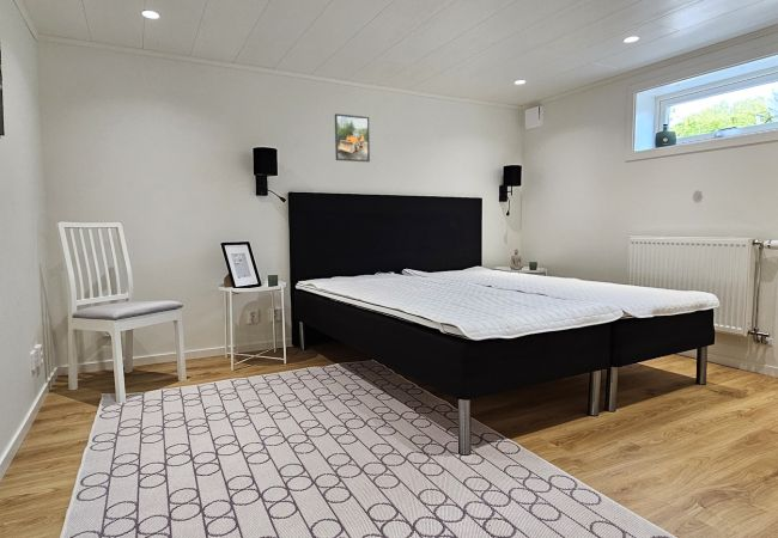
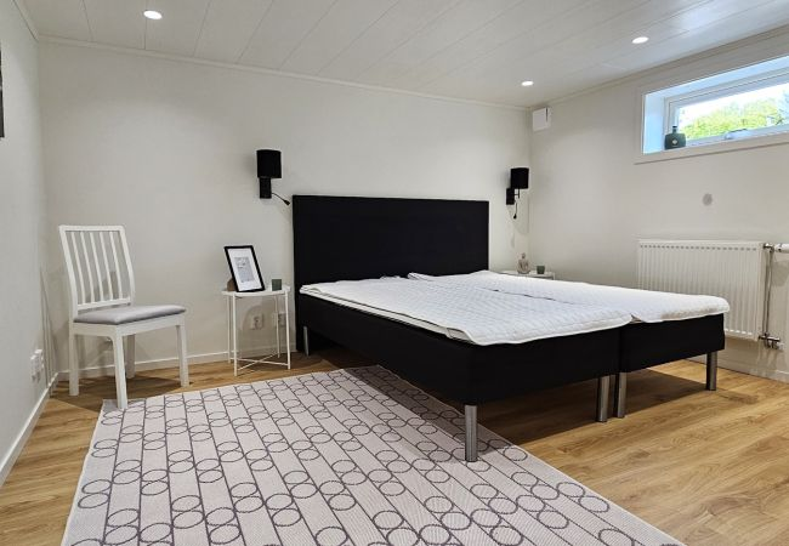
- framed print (352, 137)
